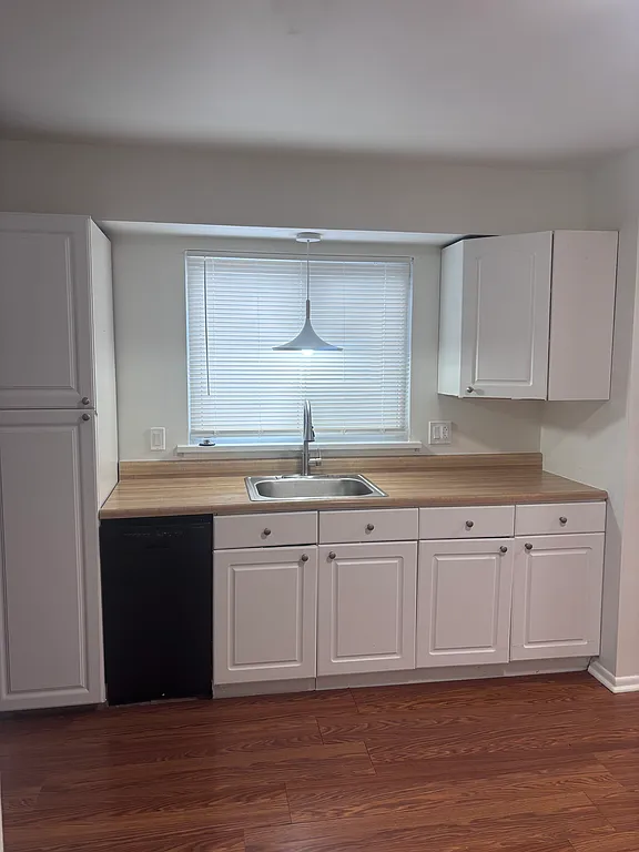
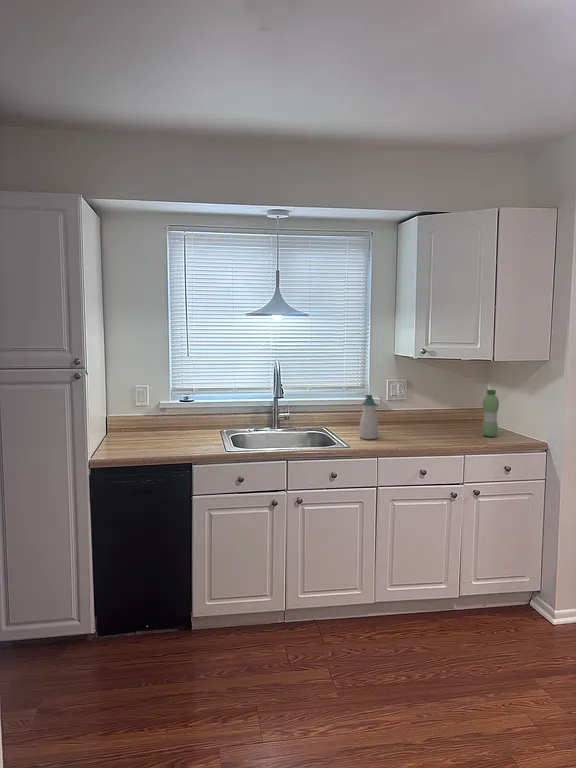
+ water bottle (490, 413)
+ soap bottle (368, 416)
